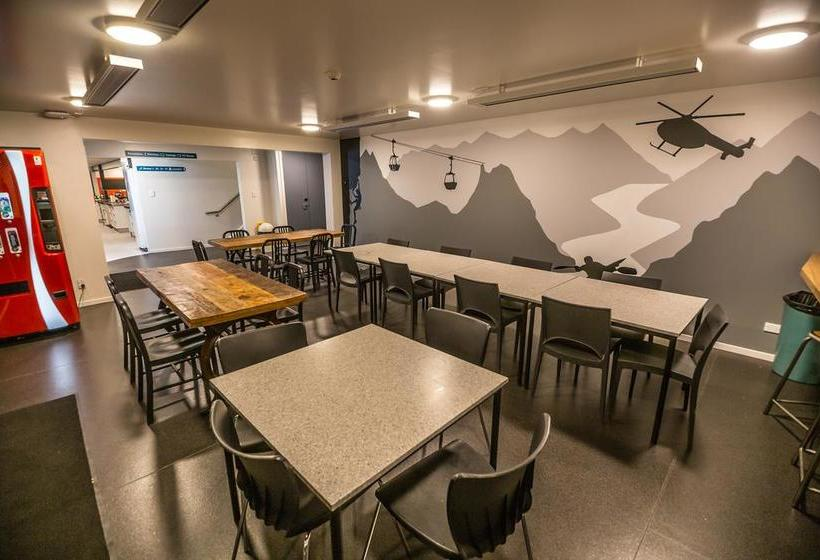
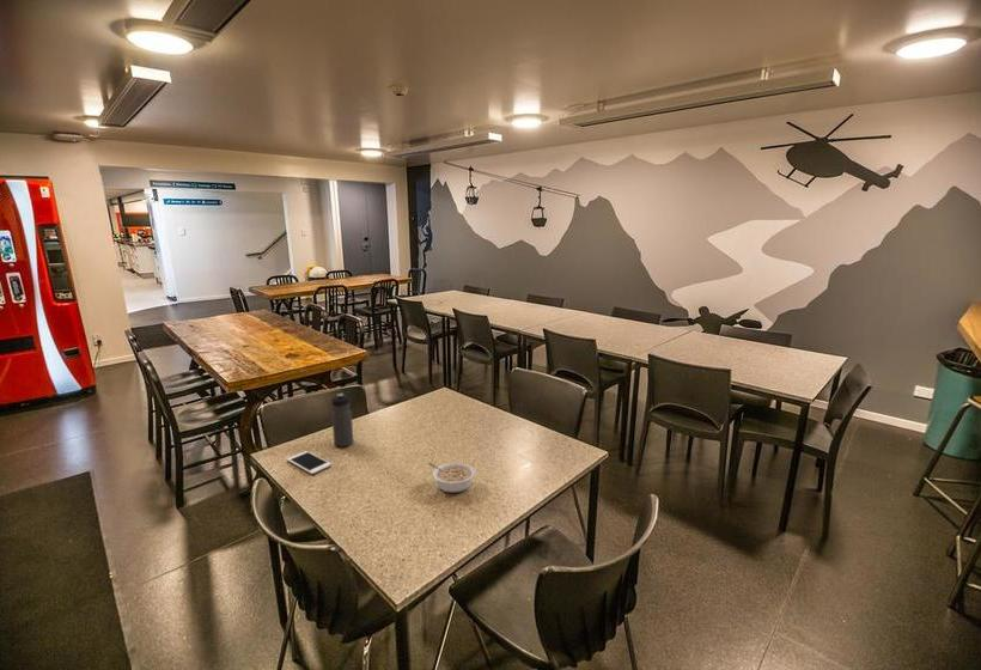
+ cell phone (309, 462)
+ water bottle (341, 419)
+ legume (452, 477)
